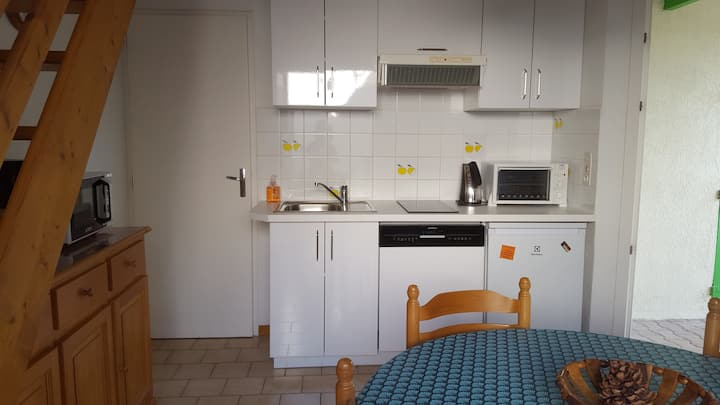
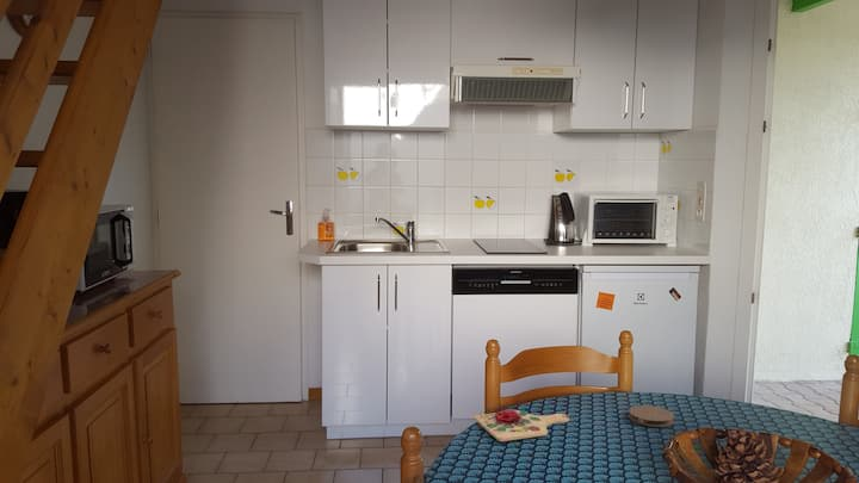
+ cutting board (527, 419)
+ coaster (650, 415)
